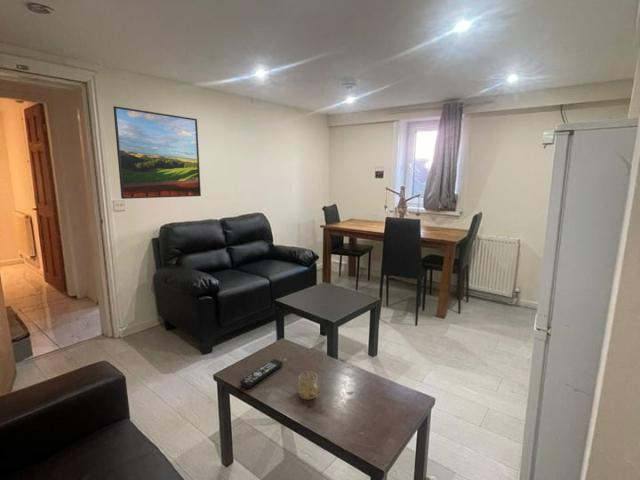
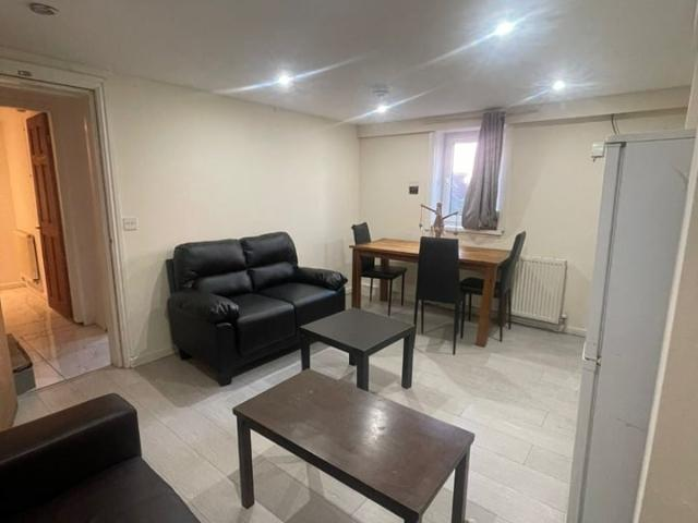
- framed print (161, 156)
- remote control (262, 372)
- mug (310, 387)
